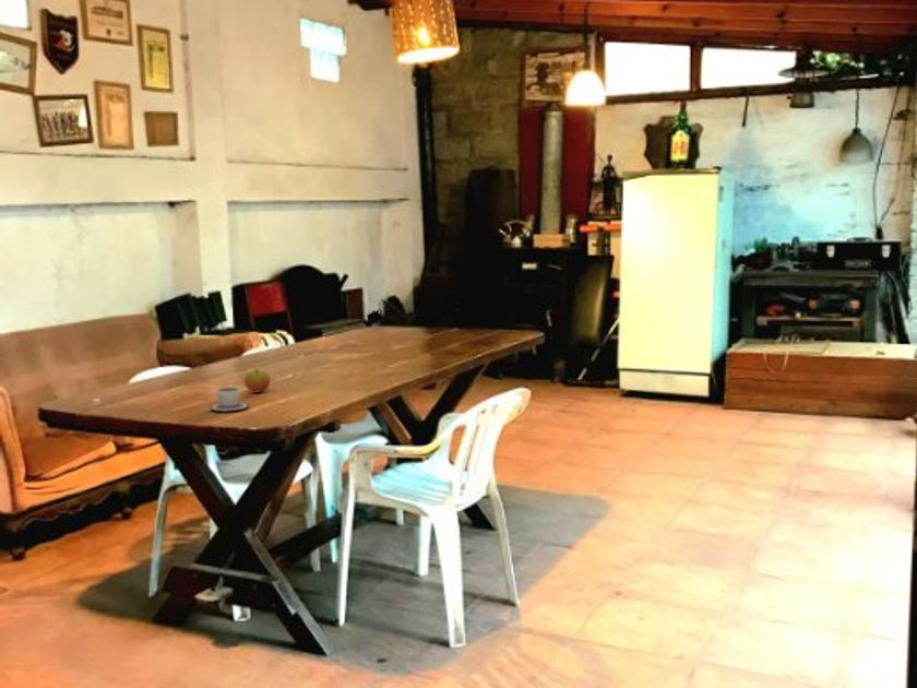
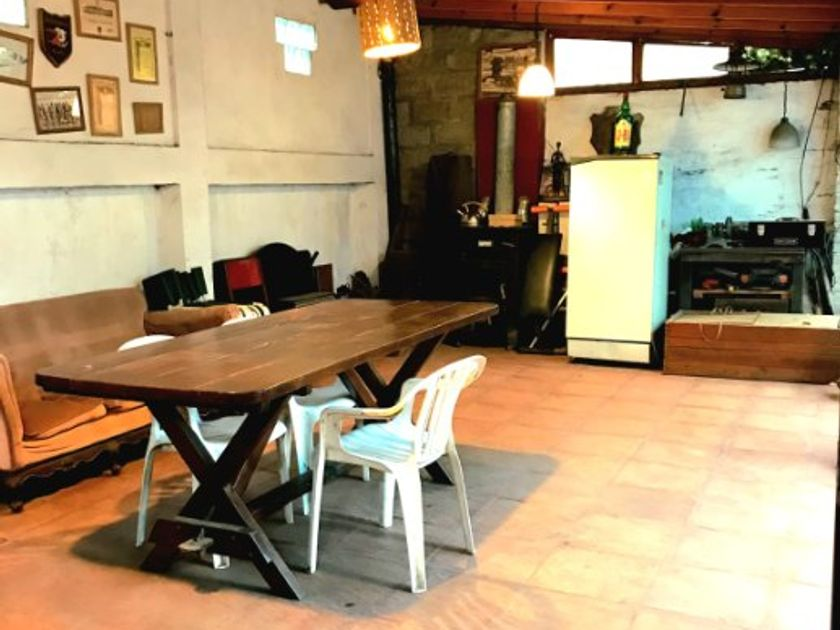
- cup (228, 399)
- apple (257, 380)
